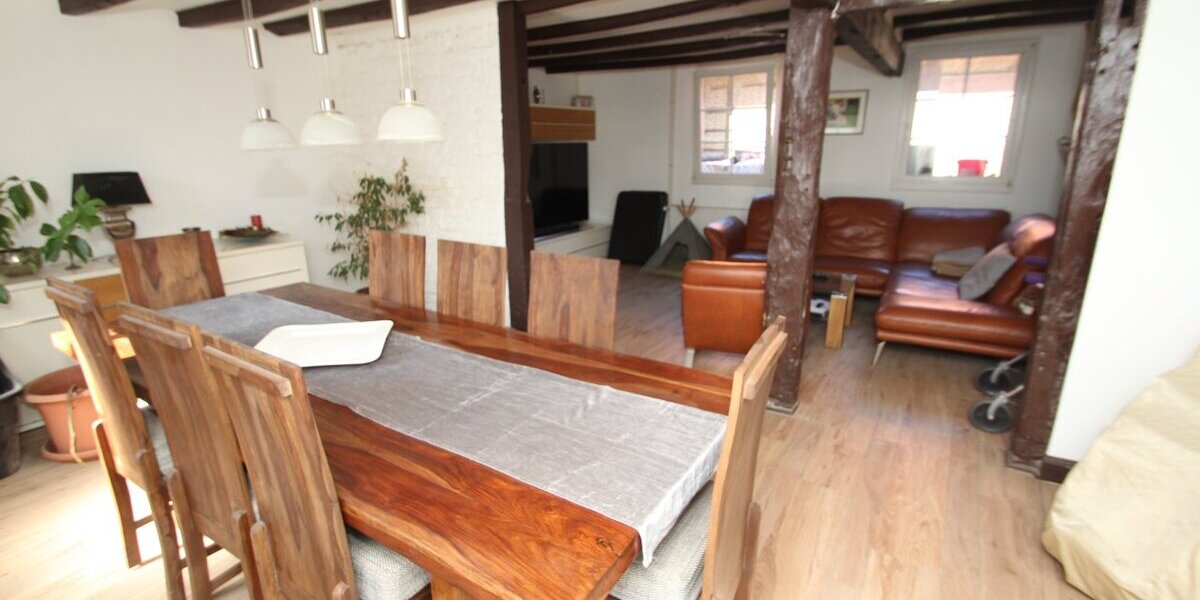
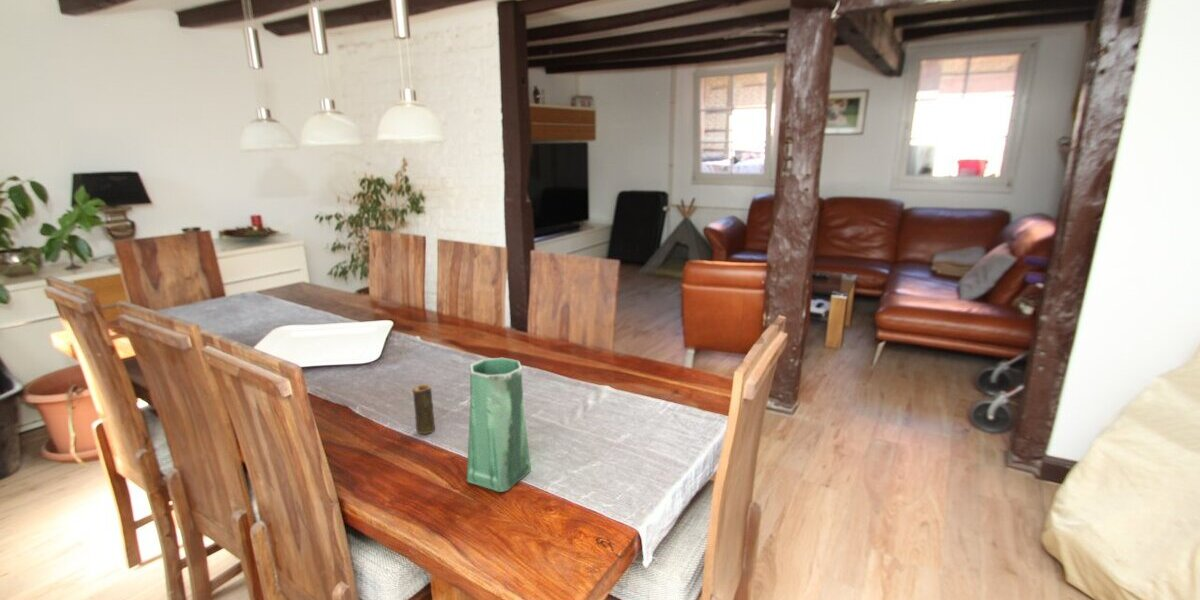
+ candle (423, 409)
+ vase (497, 421)
